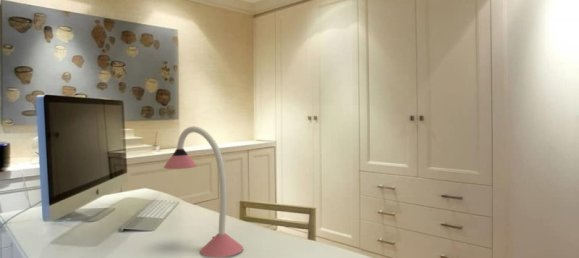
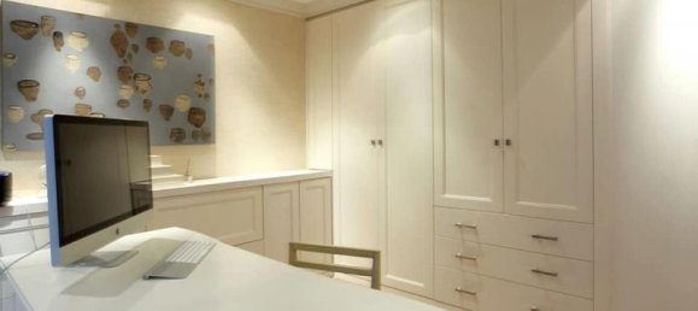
- desk lamp (219, 182)
